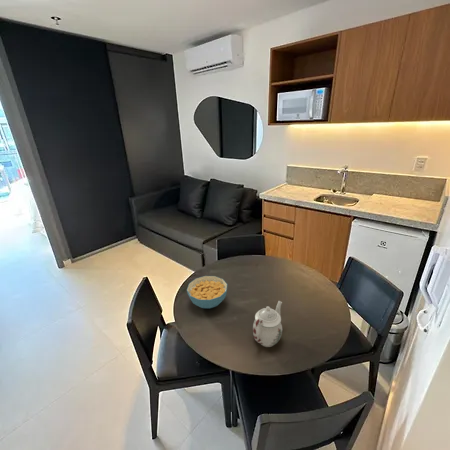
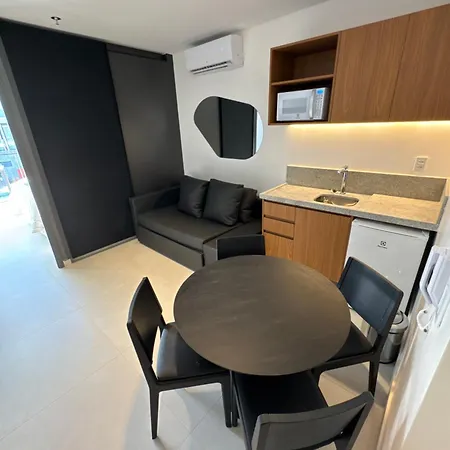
- teapot (268, 323)
- cereal bowl (207, 295)
